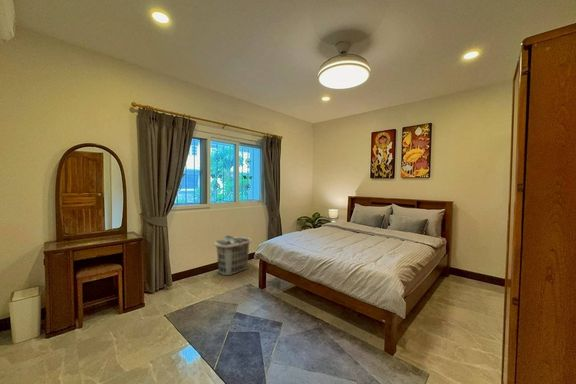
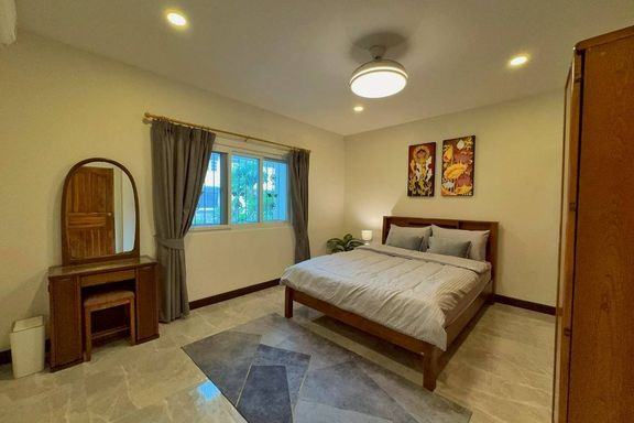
- clothes hamper (233, 252)
